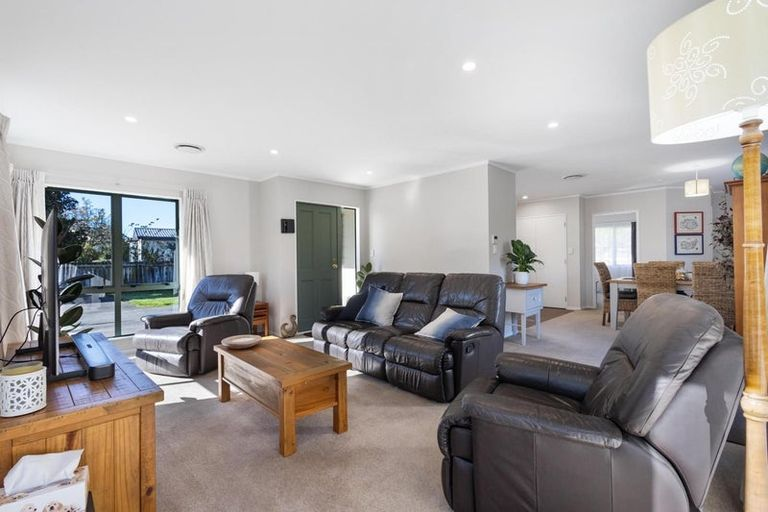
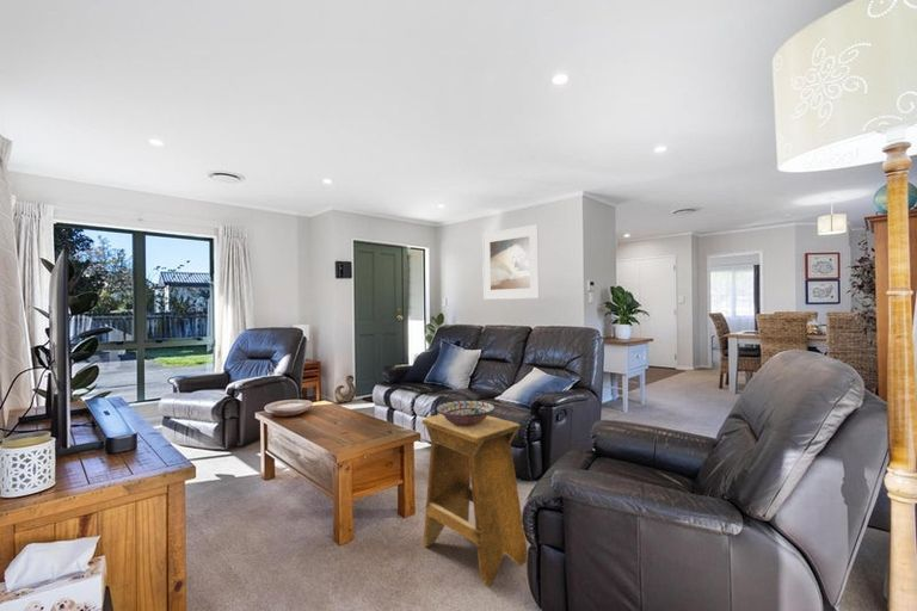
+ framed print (509, 264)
+ decorative bowl (466, 413)
+ stool (472, 487)
